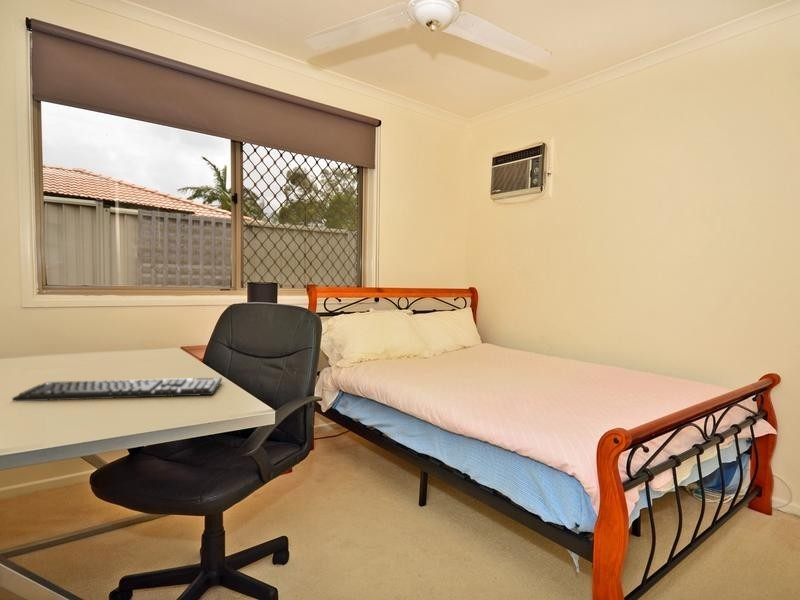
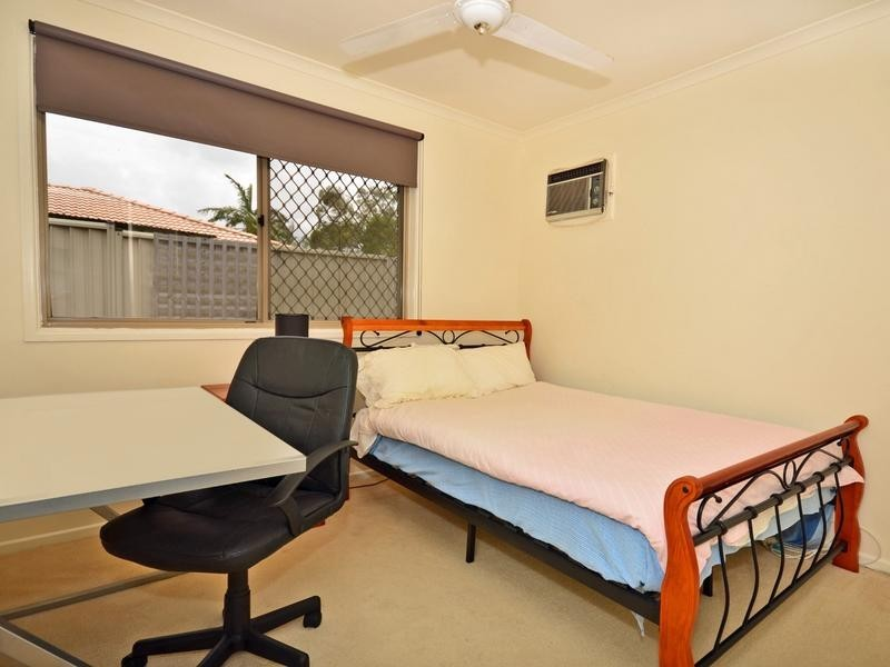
- keyboard (127, 387)
